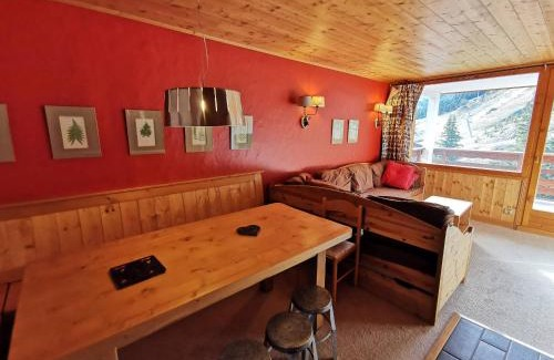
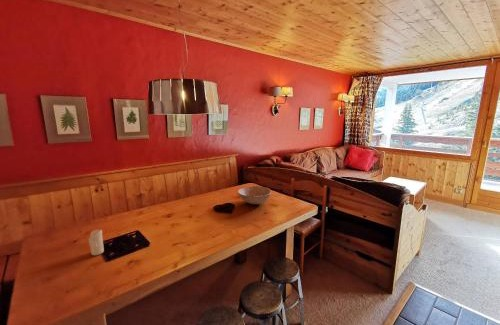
+ candle (96, 242)
+ bowl (254, 196)
